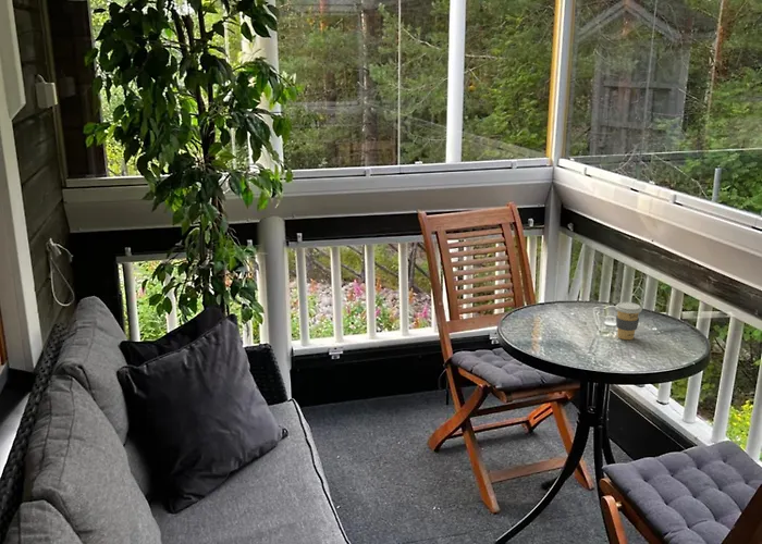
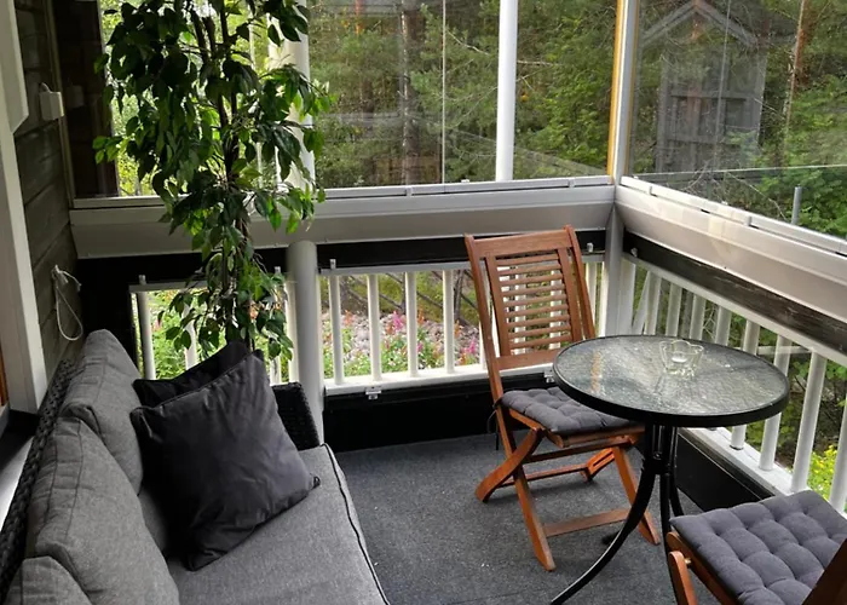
- coffee cup (627, 321)
